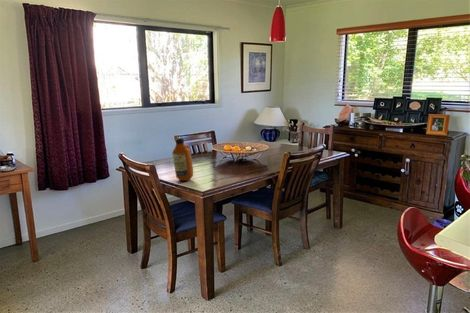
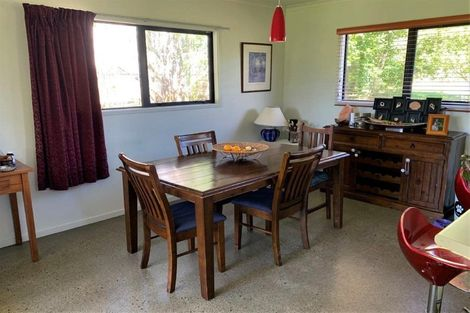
- bottle (182, 159)
